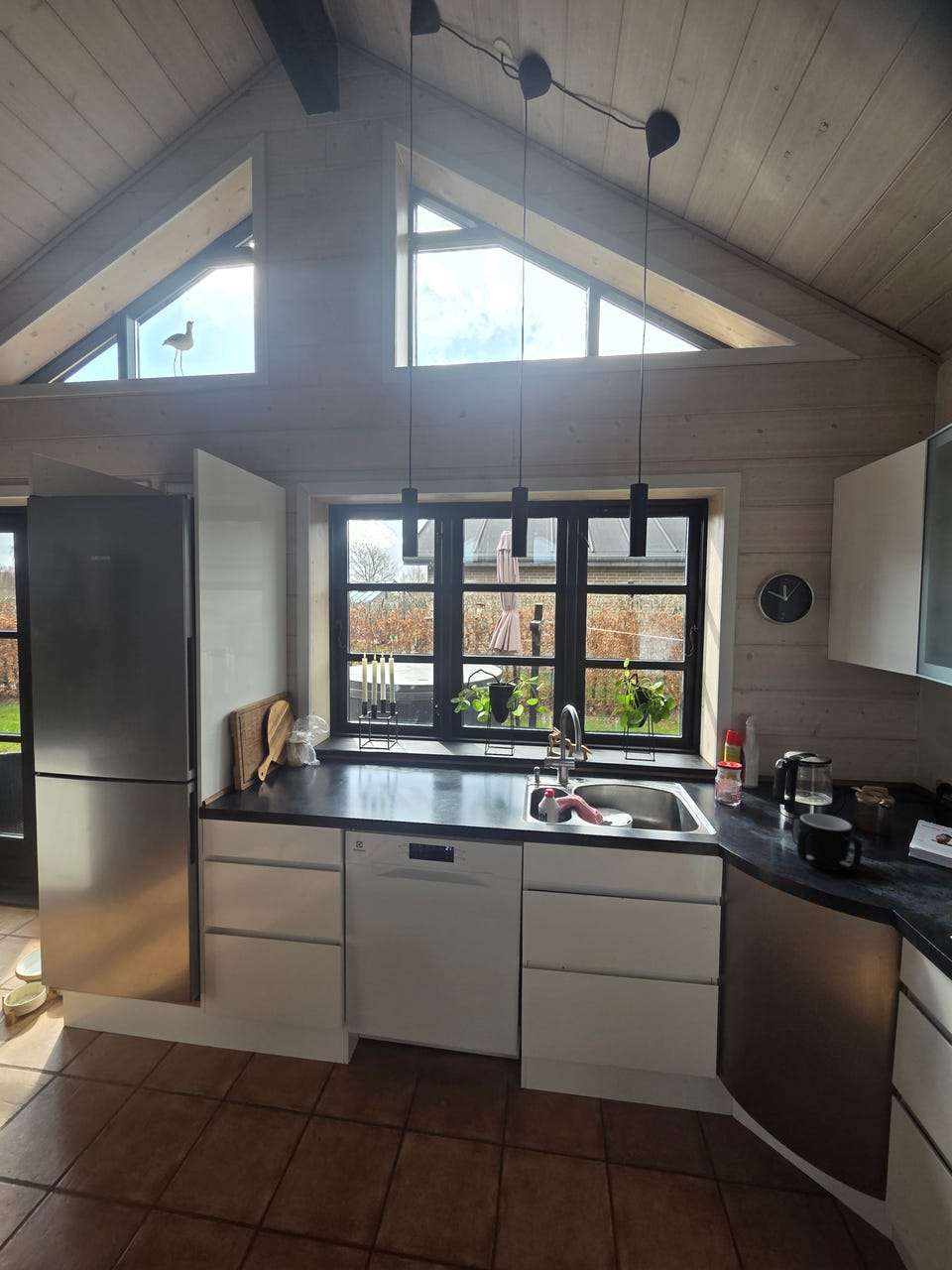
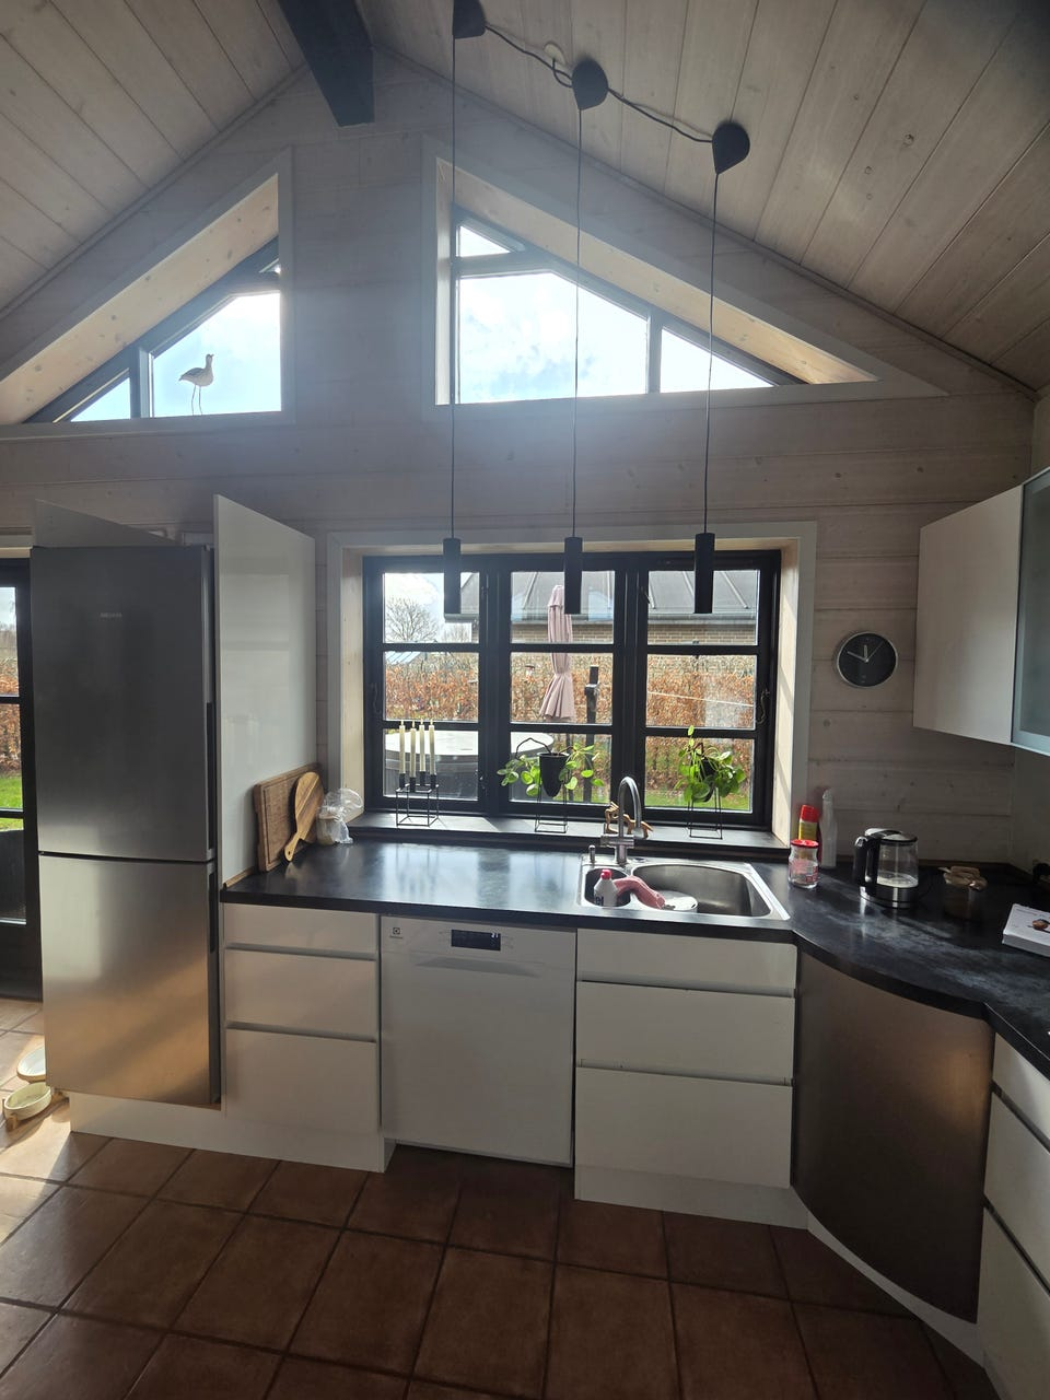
- mug (824, 842)
